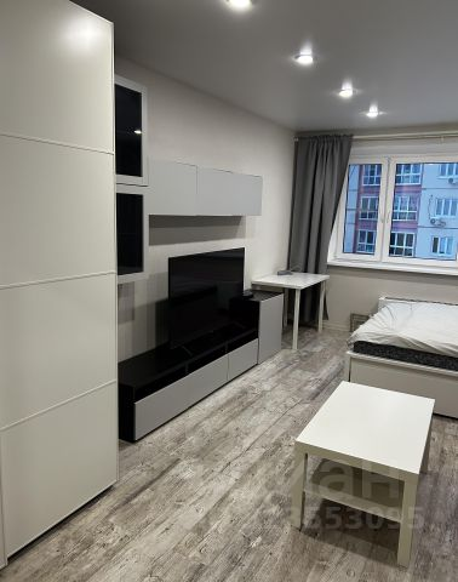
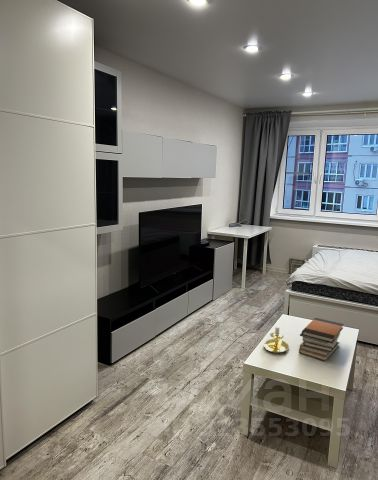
+ candle holder (277, 333)
+ book stack (321, 338)
